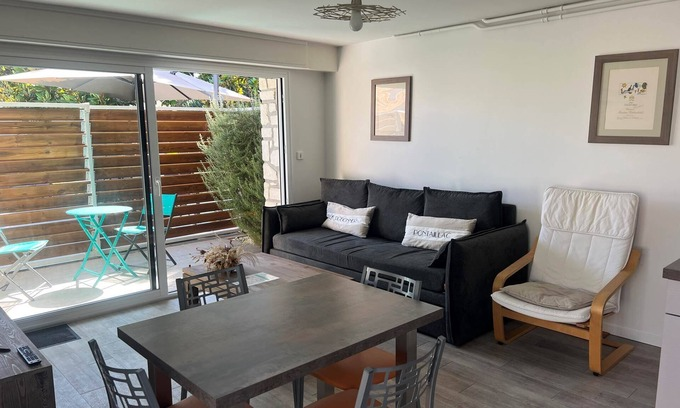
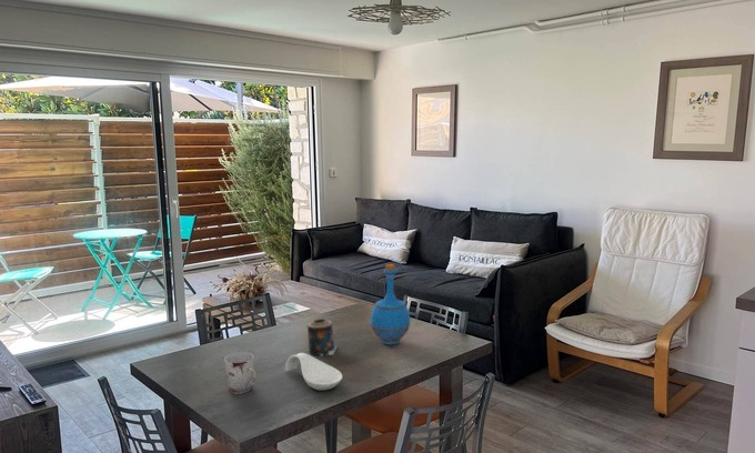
+ bottle (390, 303)
+ cup (242, 374)
+ candle (324, 334)
+ spoon rest (311, 370)
